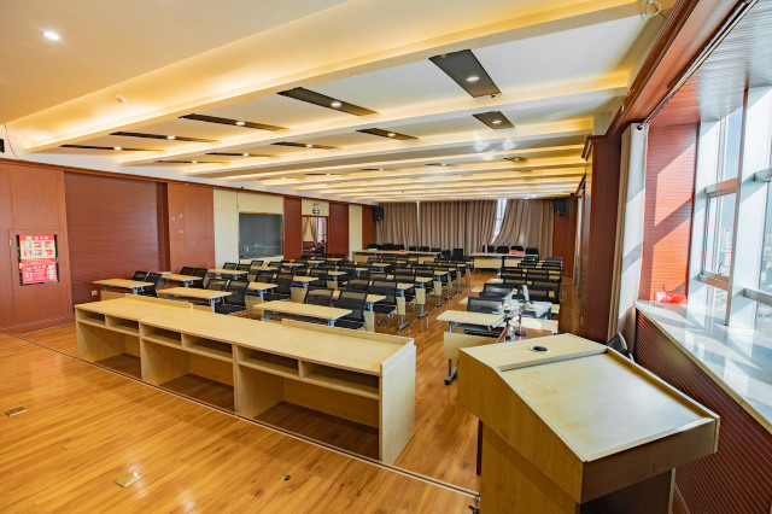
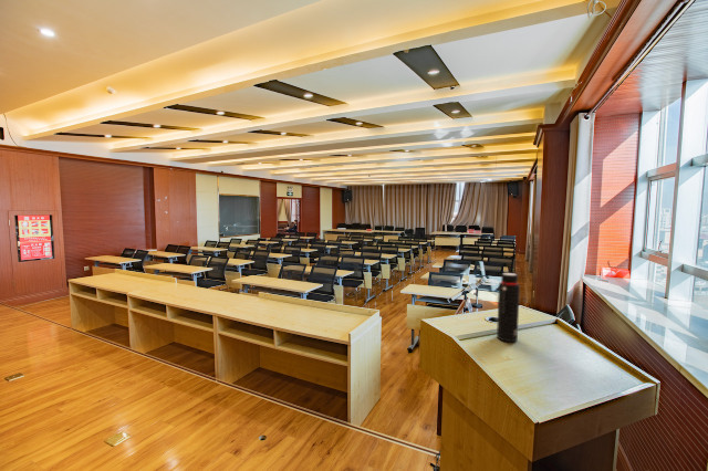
+ water bottle (507, 306)
